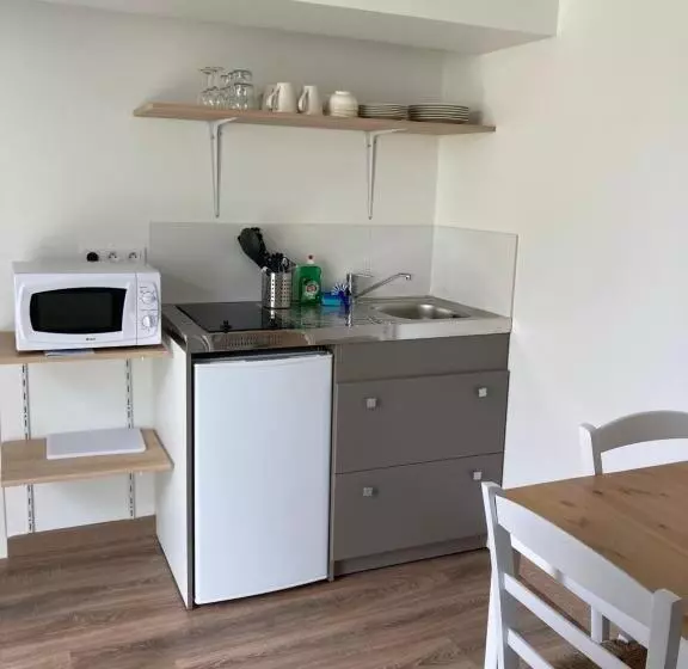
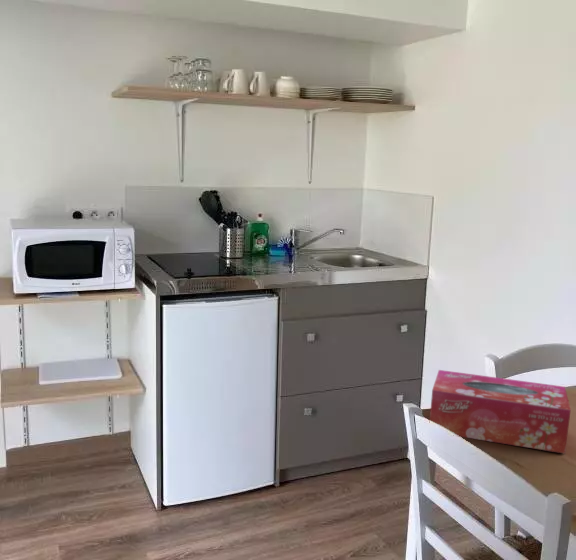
+ tissue box (497, 408)
